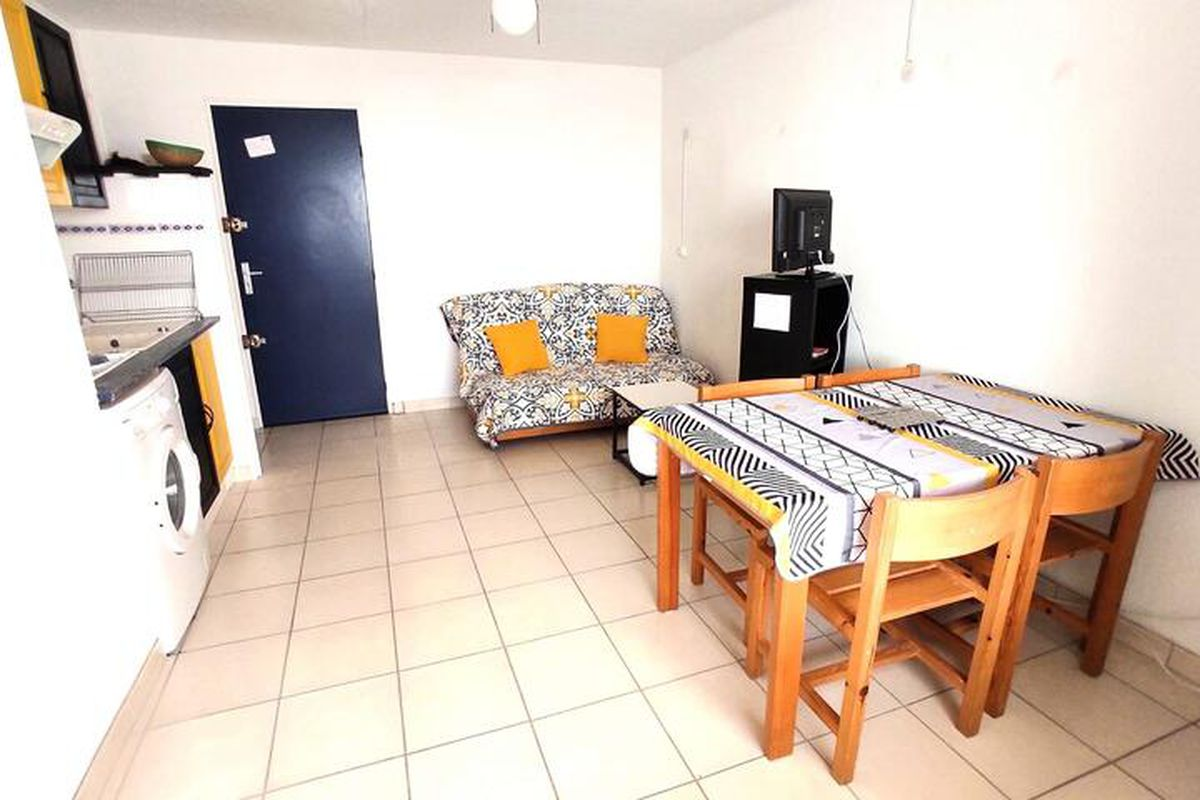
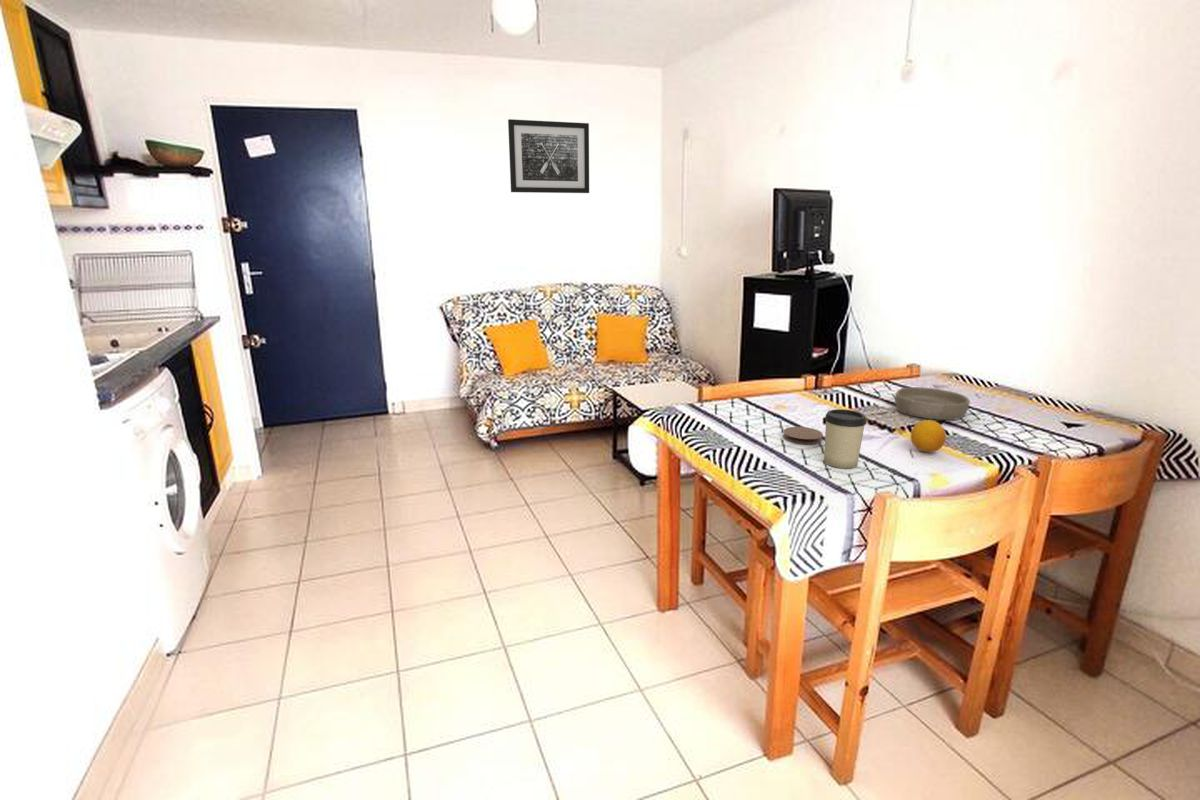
+ bowl (930, 403)
+ fruit (927, 436)
+ wall art (550, 157)
+ coaster (802, 435)
+ cup (843, 438)
